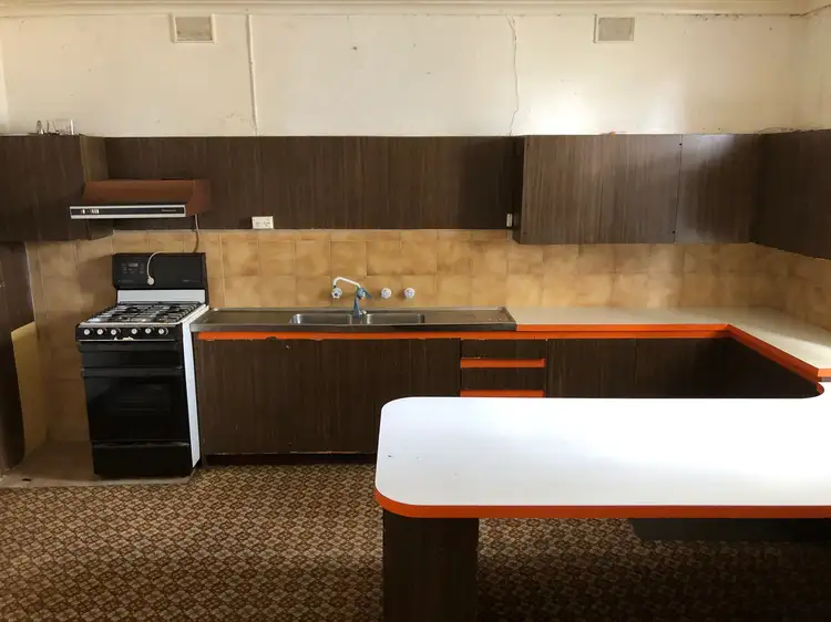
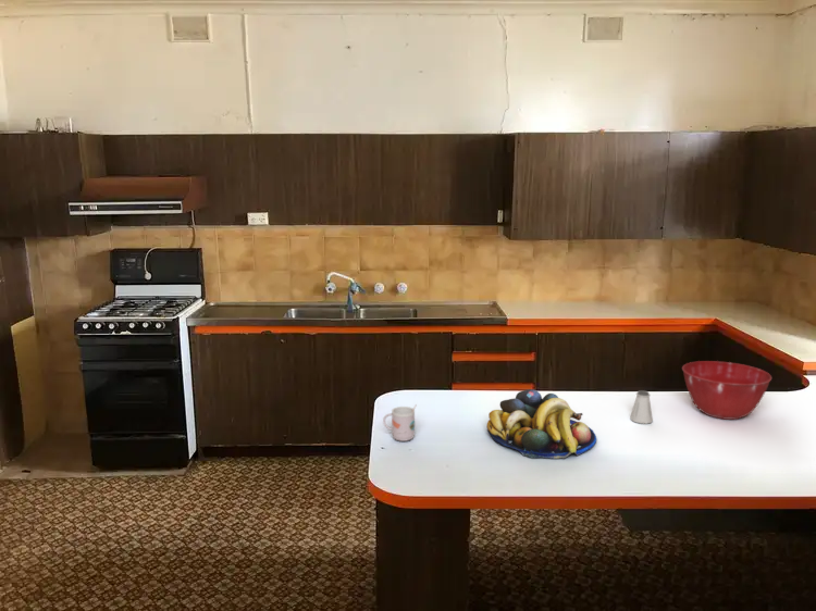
+ mixing bowl (724, 391)
+ mug (399, 420)
+ fruit bowl (543, 416)
+ saltshaker (642, 406)
